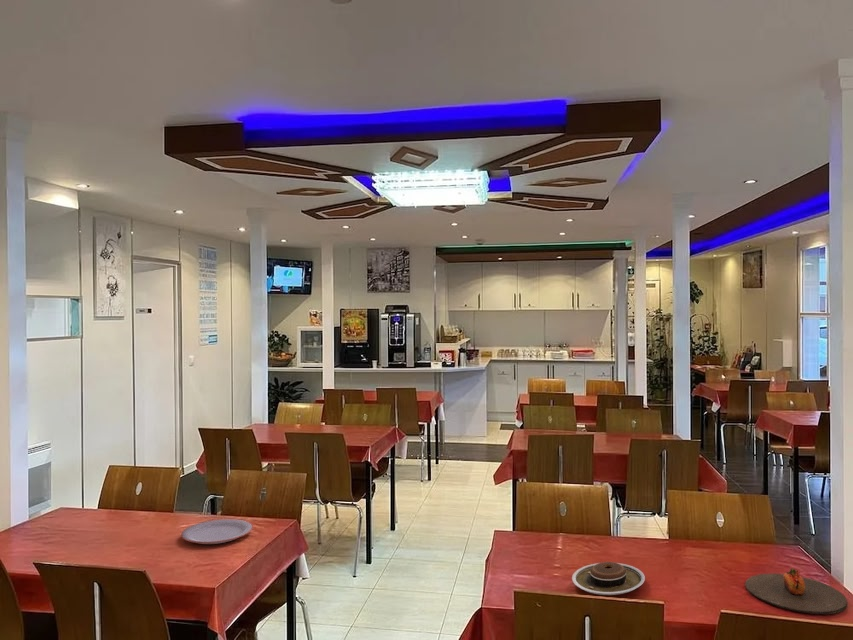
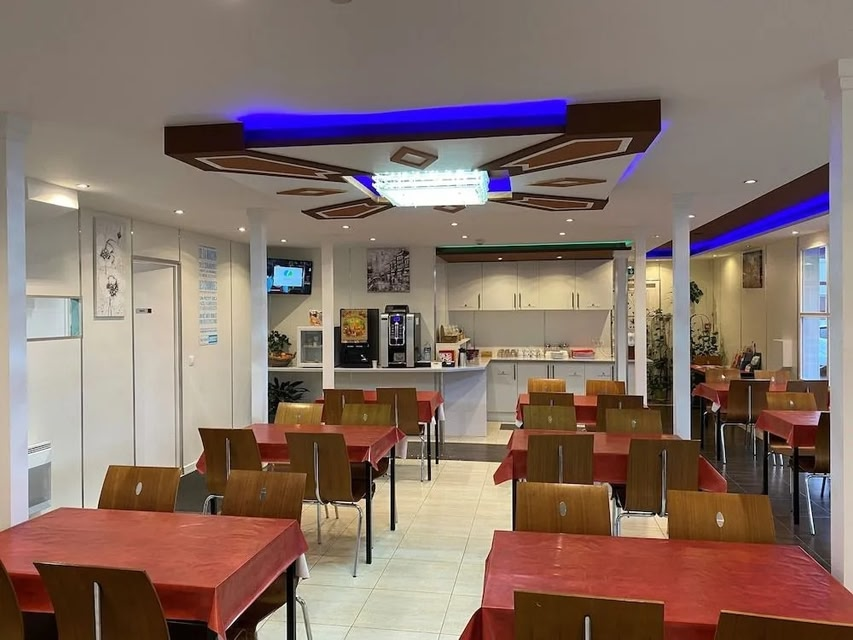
- plate (608, 575)
- plate (217, 532)
- plate (794, 581)
